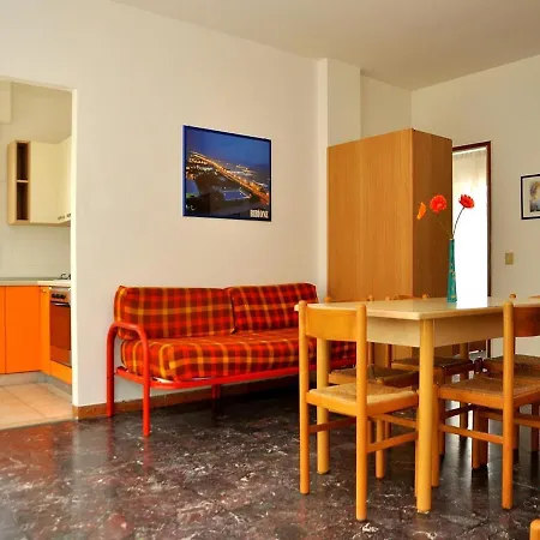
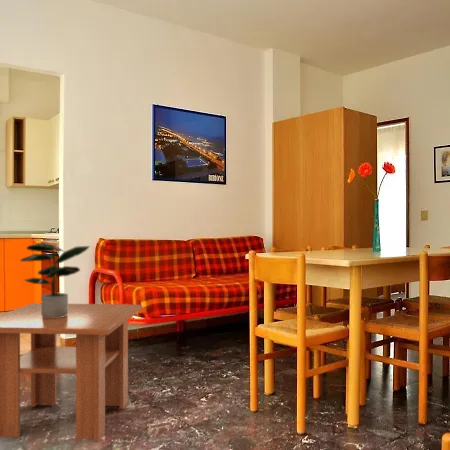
+ coffee table (65, 366)
+ potted plant (51, 278)
